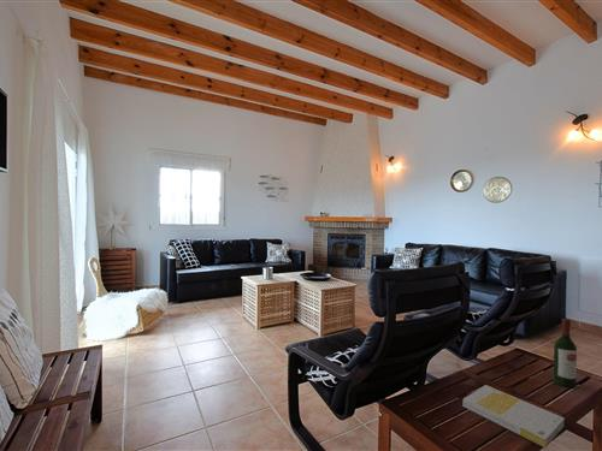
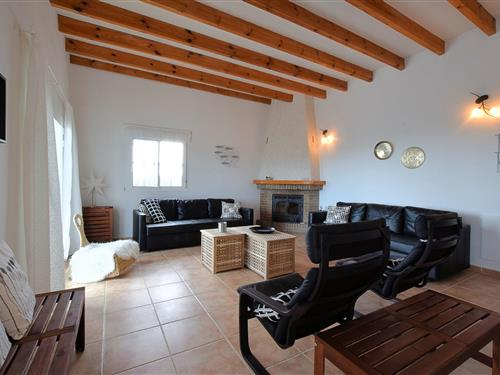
- wine bottle (565, 350)
- book (510, 411)
